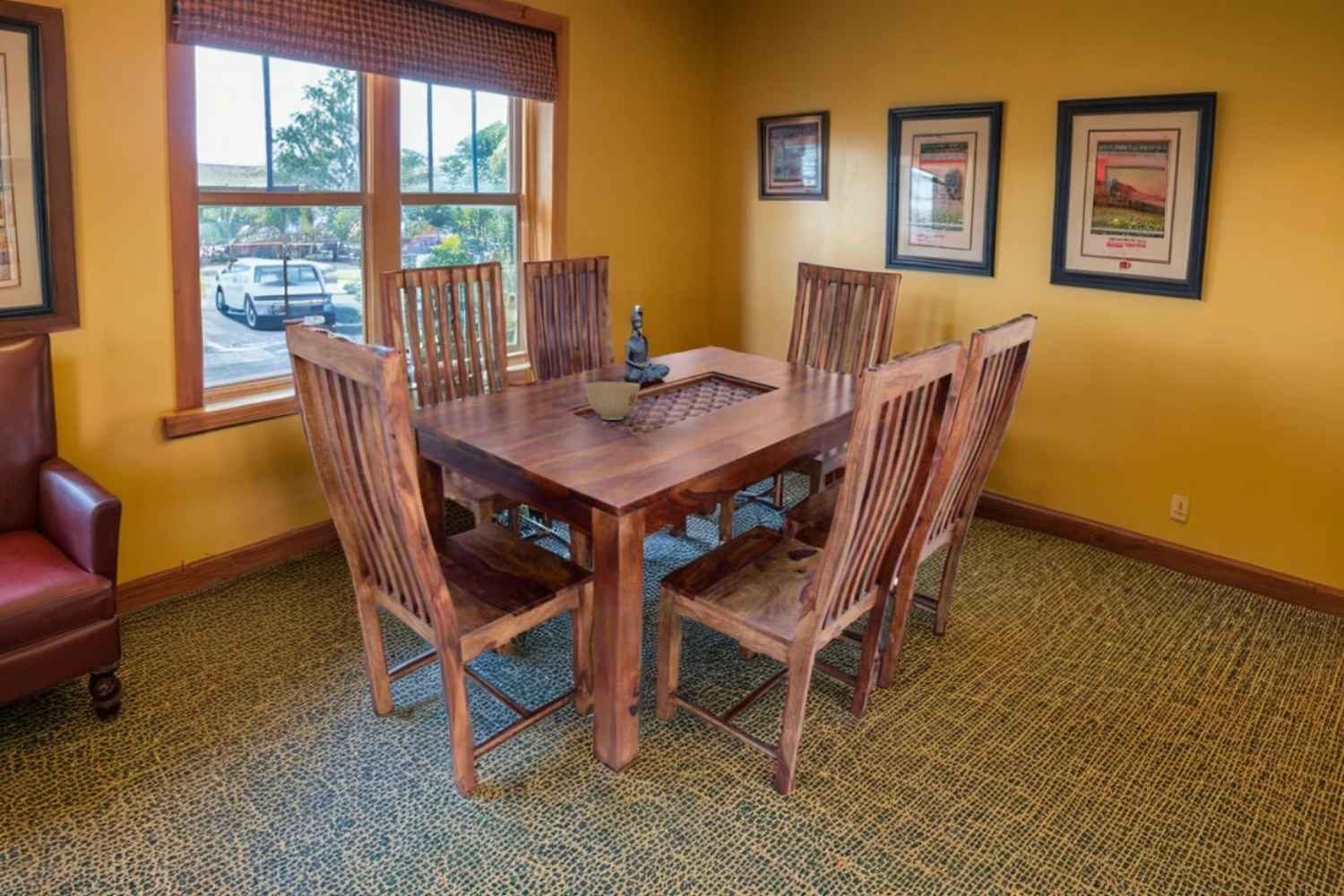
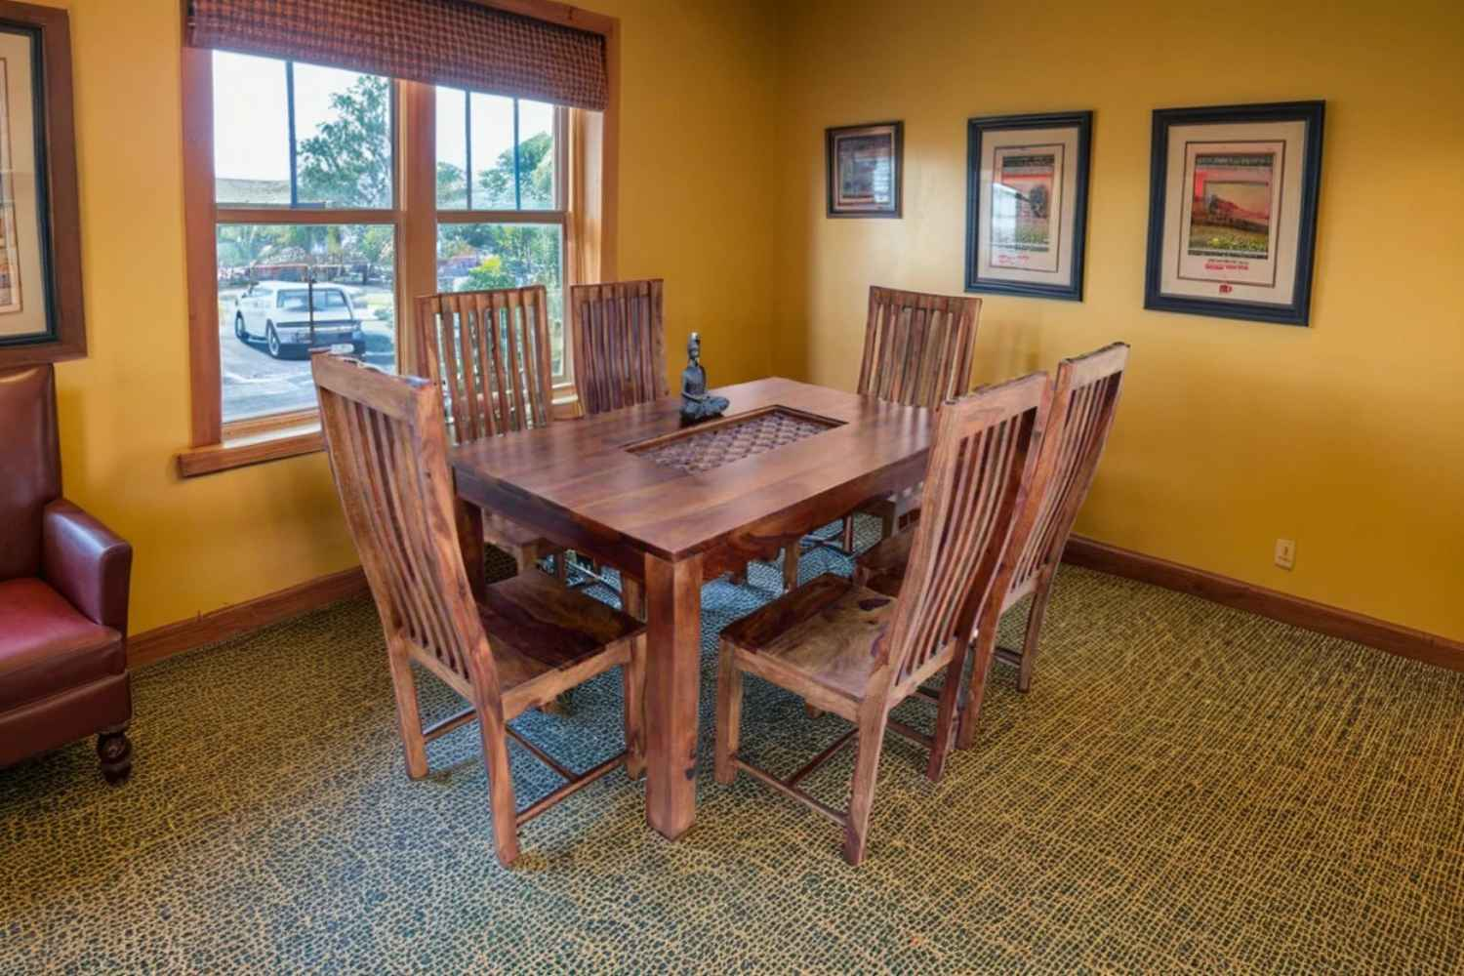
- bowl (612, 401)
